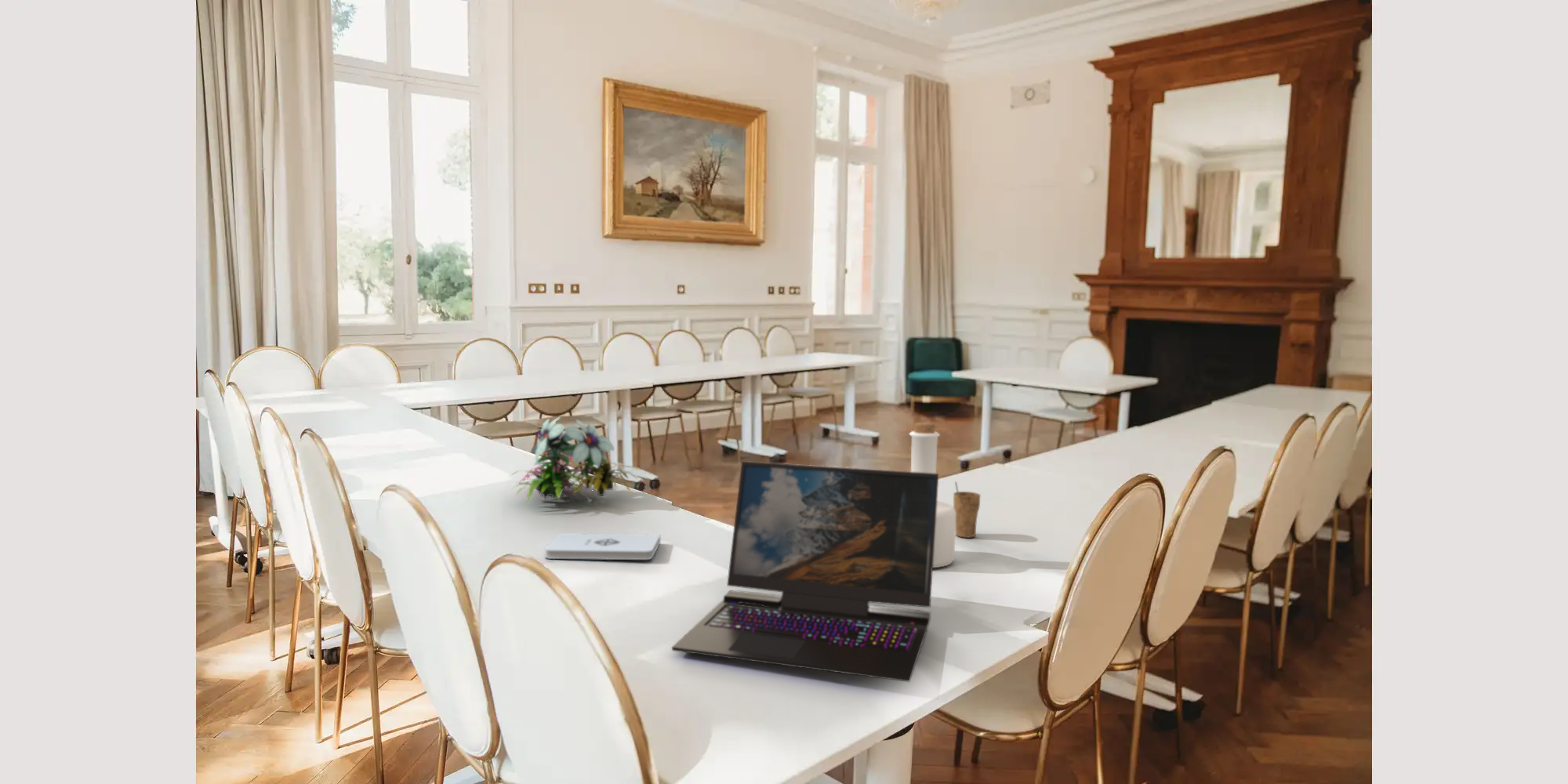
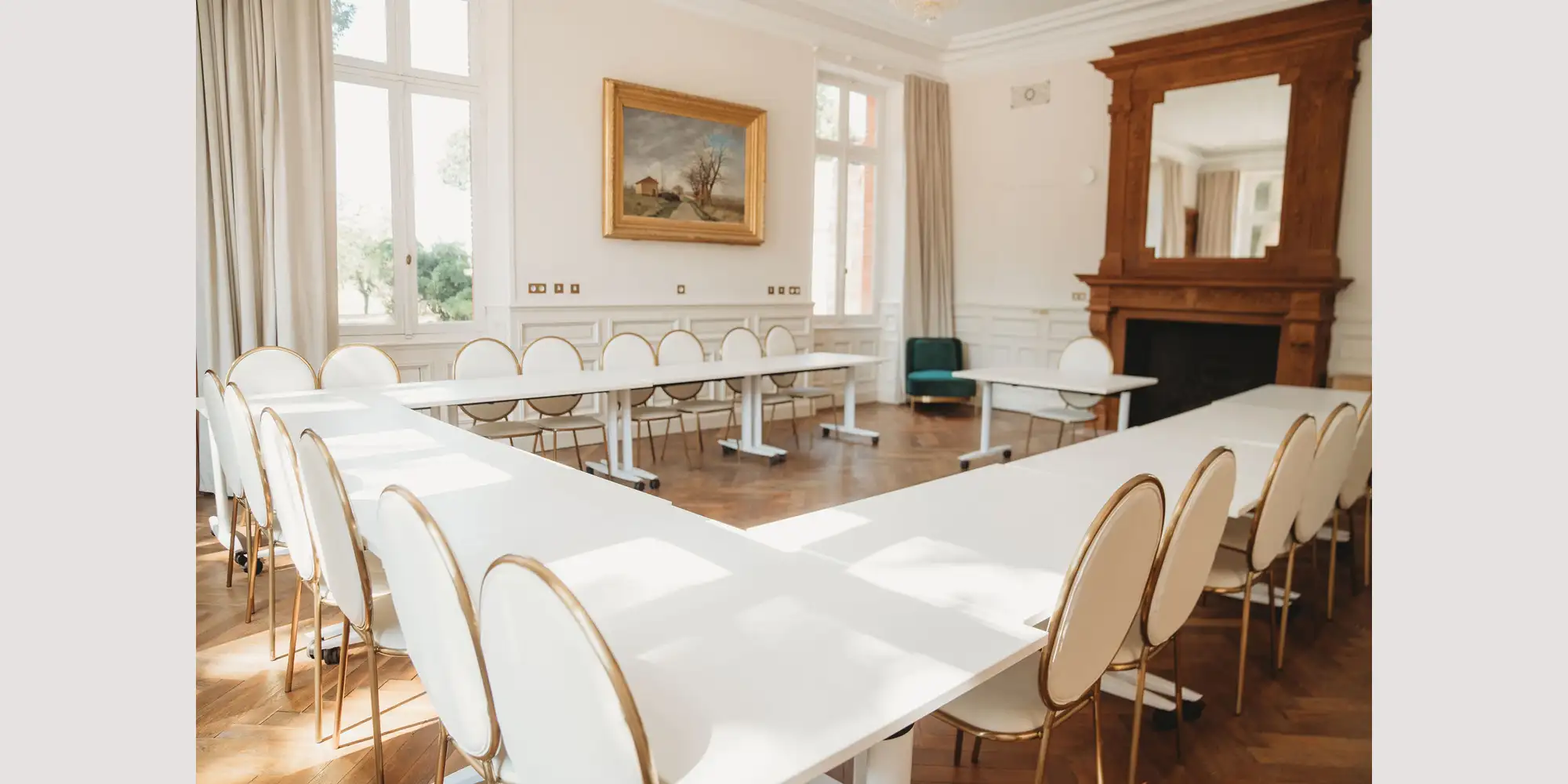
- bottle (937, 500)
- notepad (604, 546)
- flower arrangement (568, 455)
- laptop (815, 559)
- cup (966, 509)
